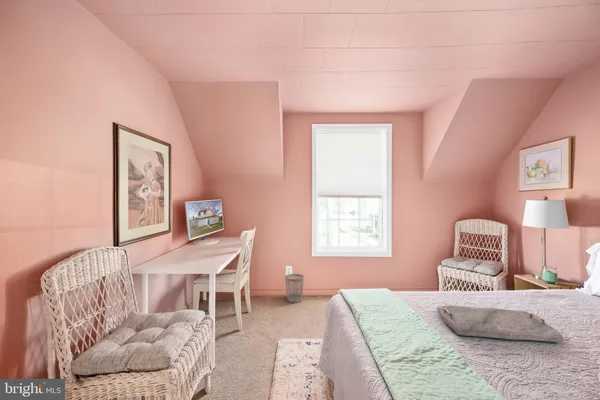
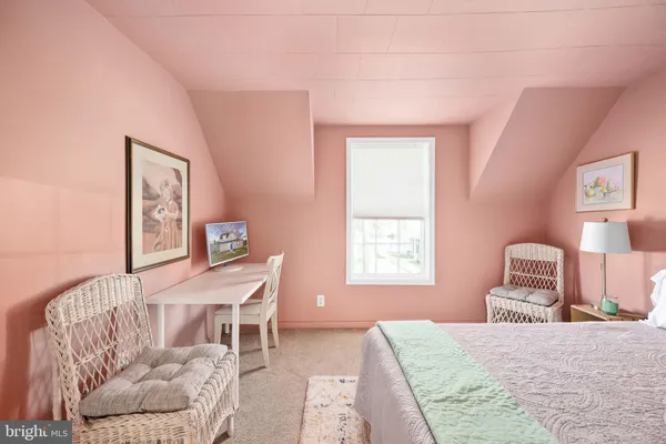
- serving tray (489, 317)
- wastebasket (294, 288)
